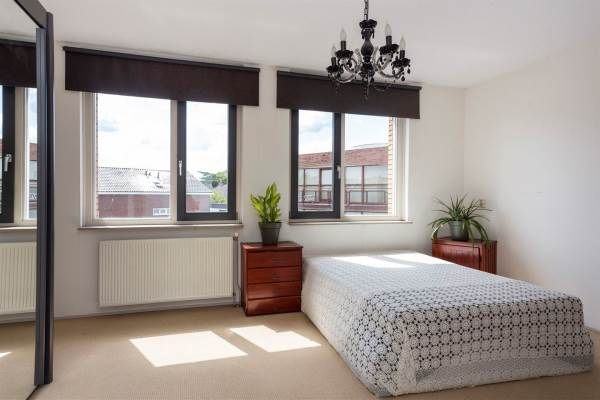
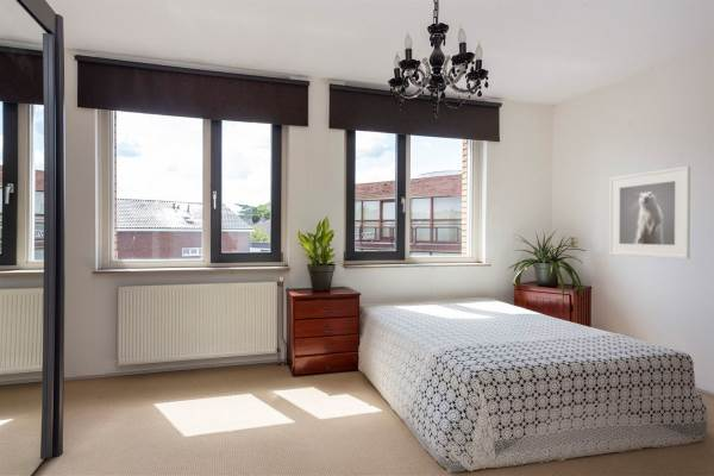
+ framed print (645, 214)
